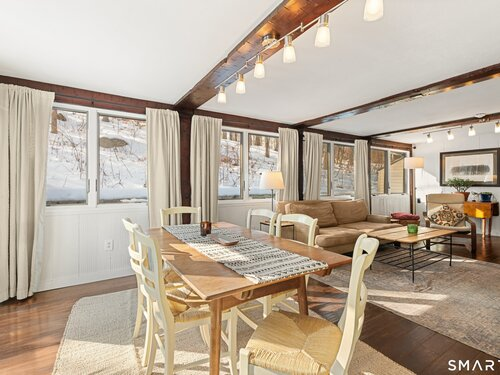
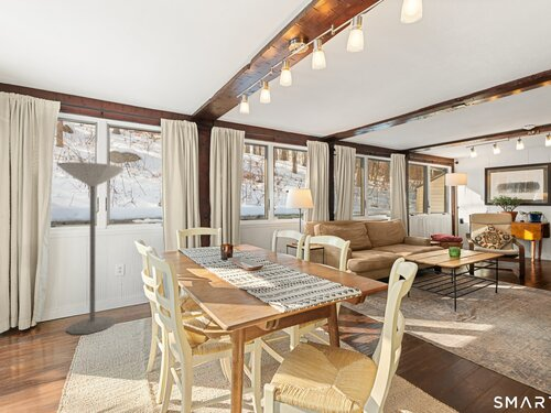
+ floor lamp (93, 246)
